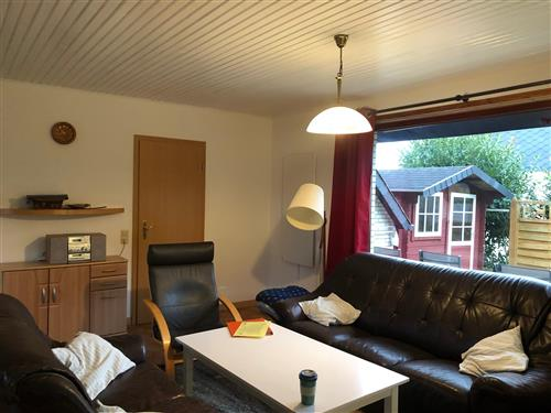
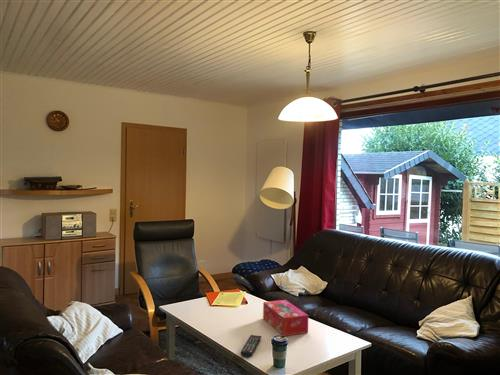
+ remote control (251, 345)
+ tissue box (284, 316)
